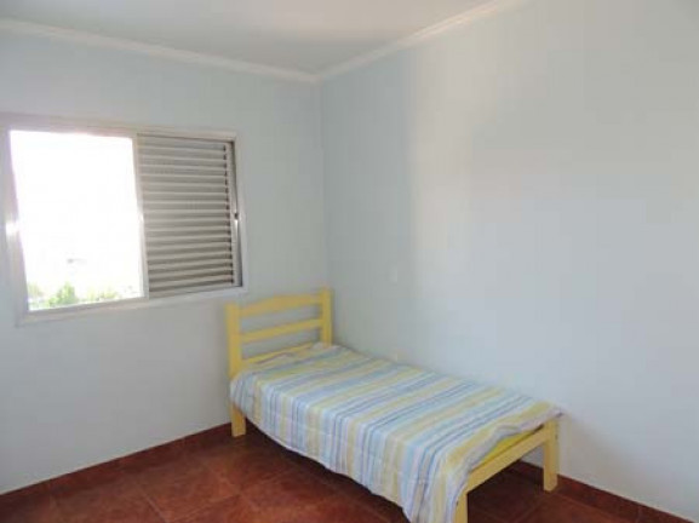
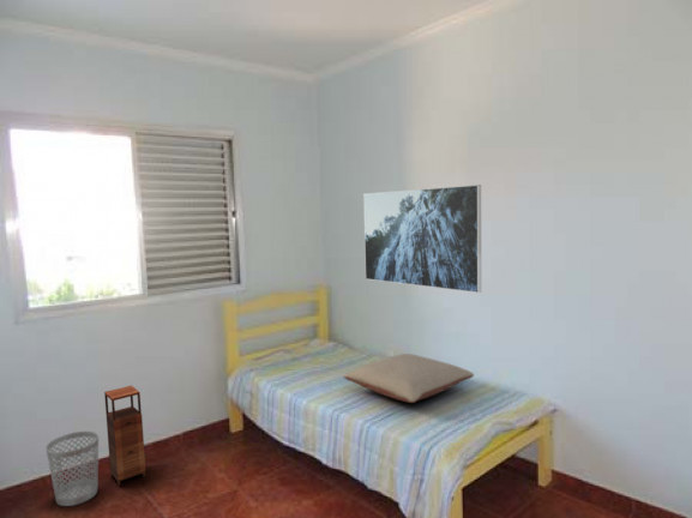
+ storage cabinet (125, 434)
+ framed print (416, 237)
+ pillow (408, 375)
+ wastebasket (74, 468)
